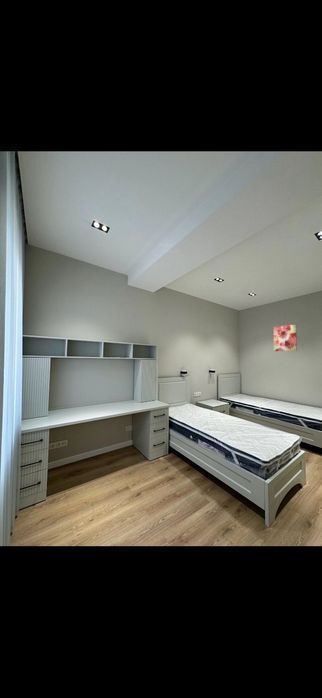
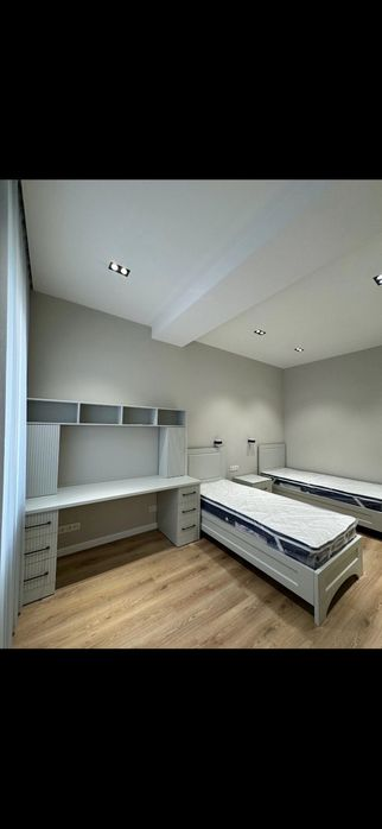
- wall art (284, 338)
